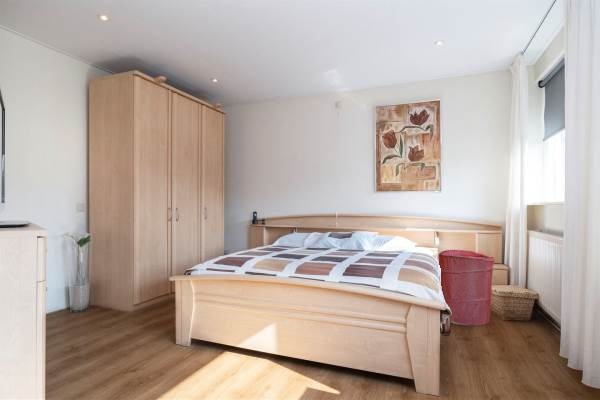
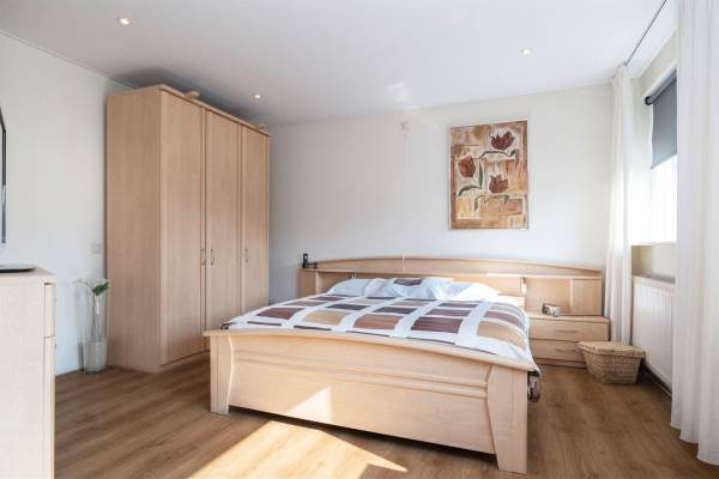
- laundry hamper (464, 284)
